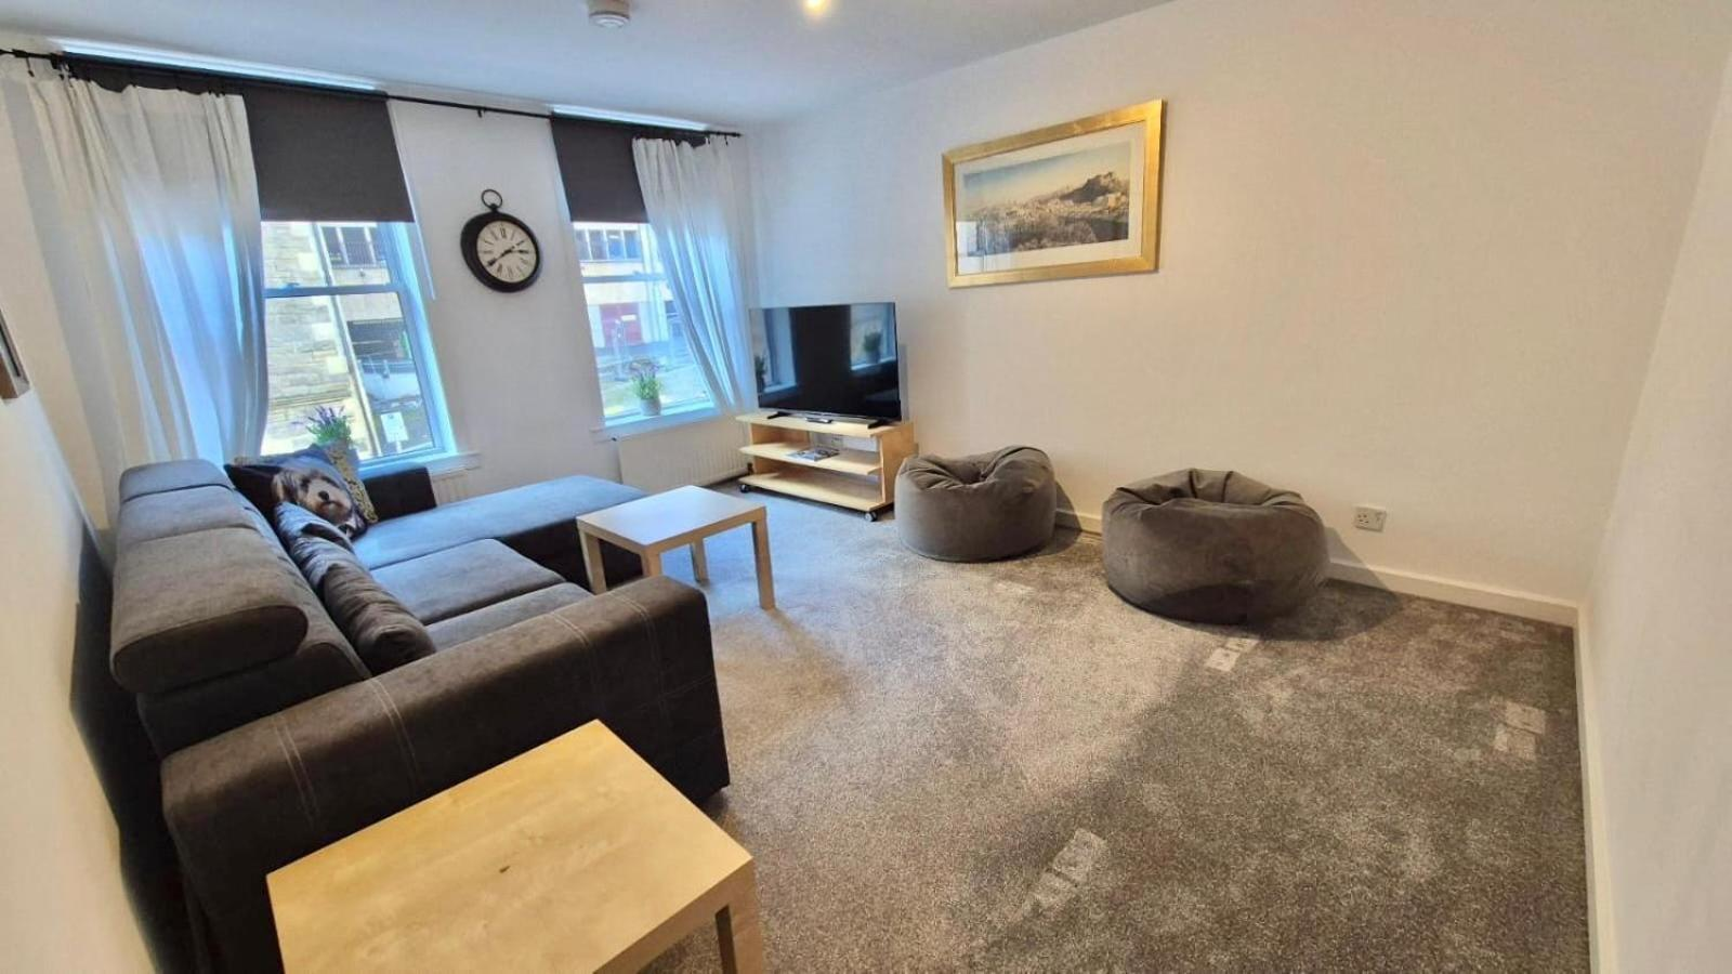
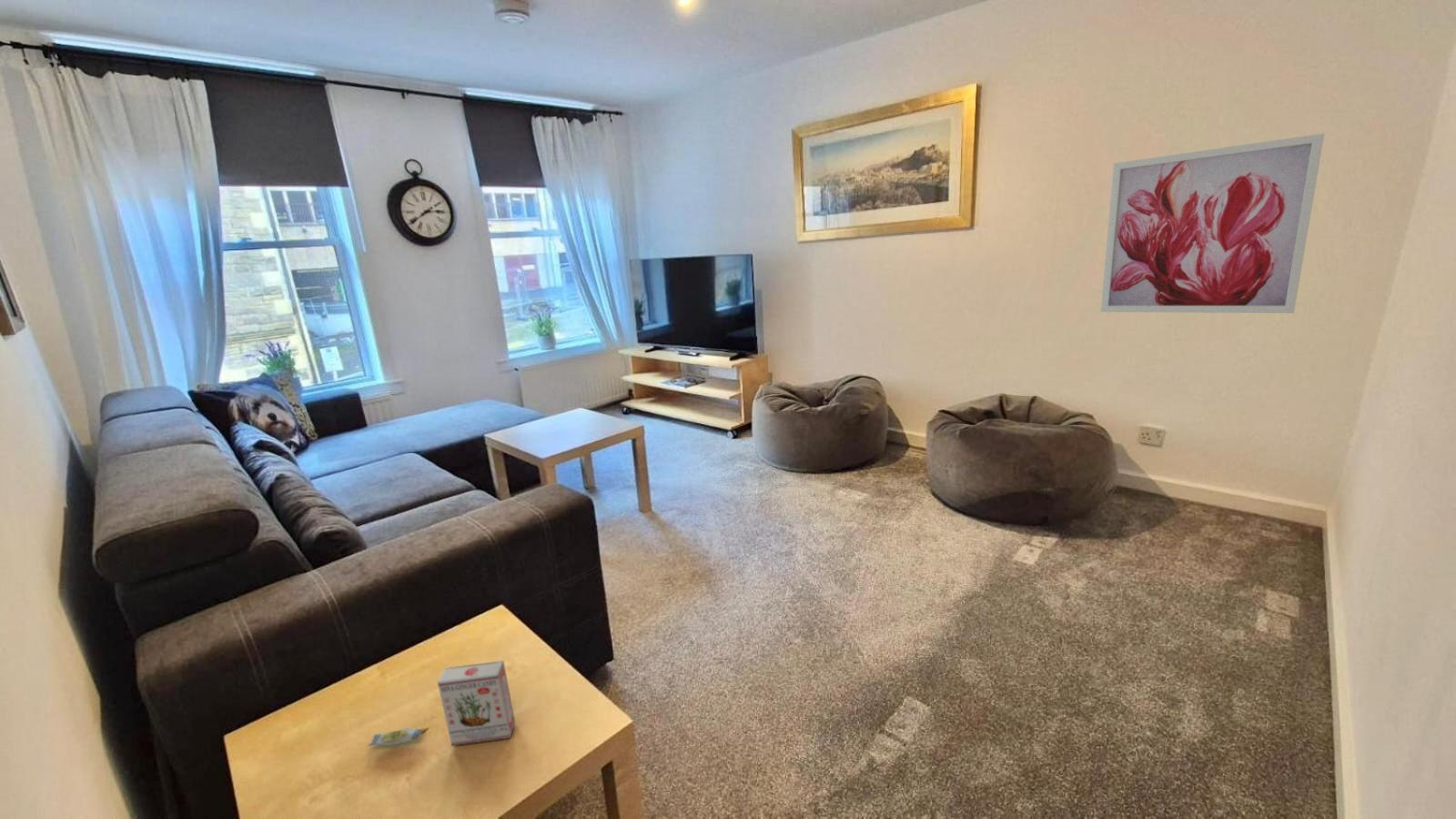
+ snack box (442, 705)
+ wall art (1198, 233)
